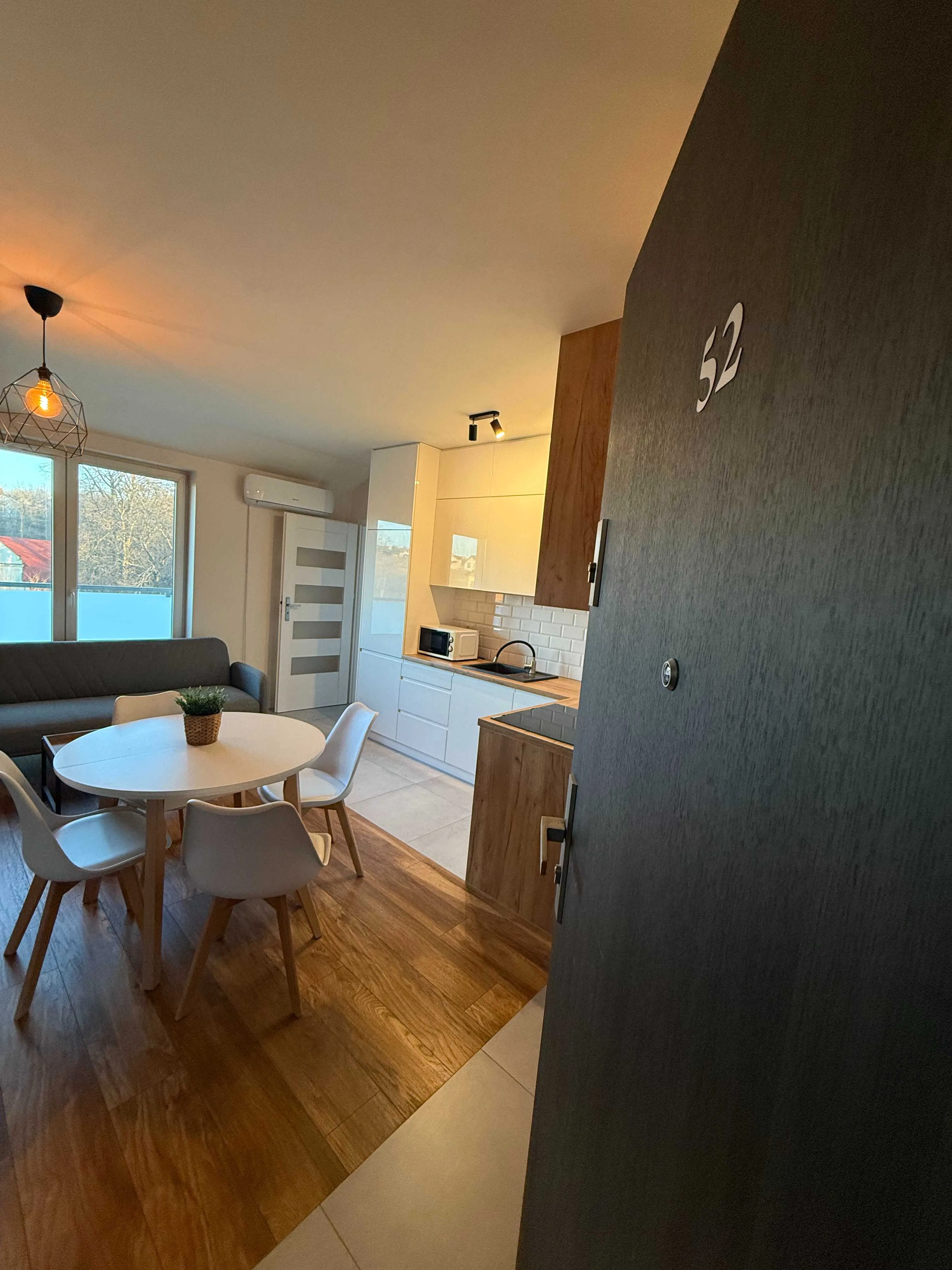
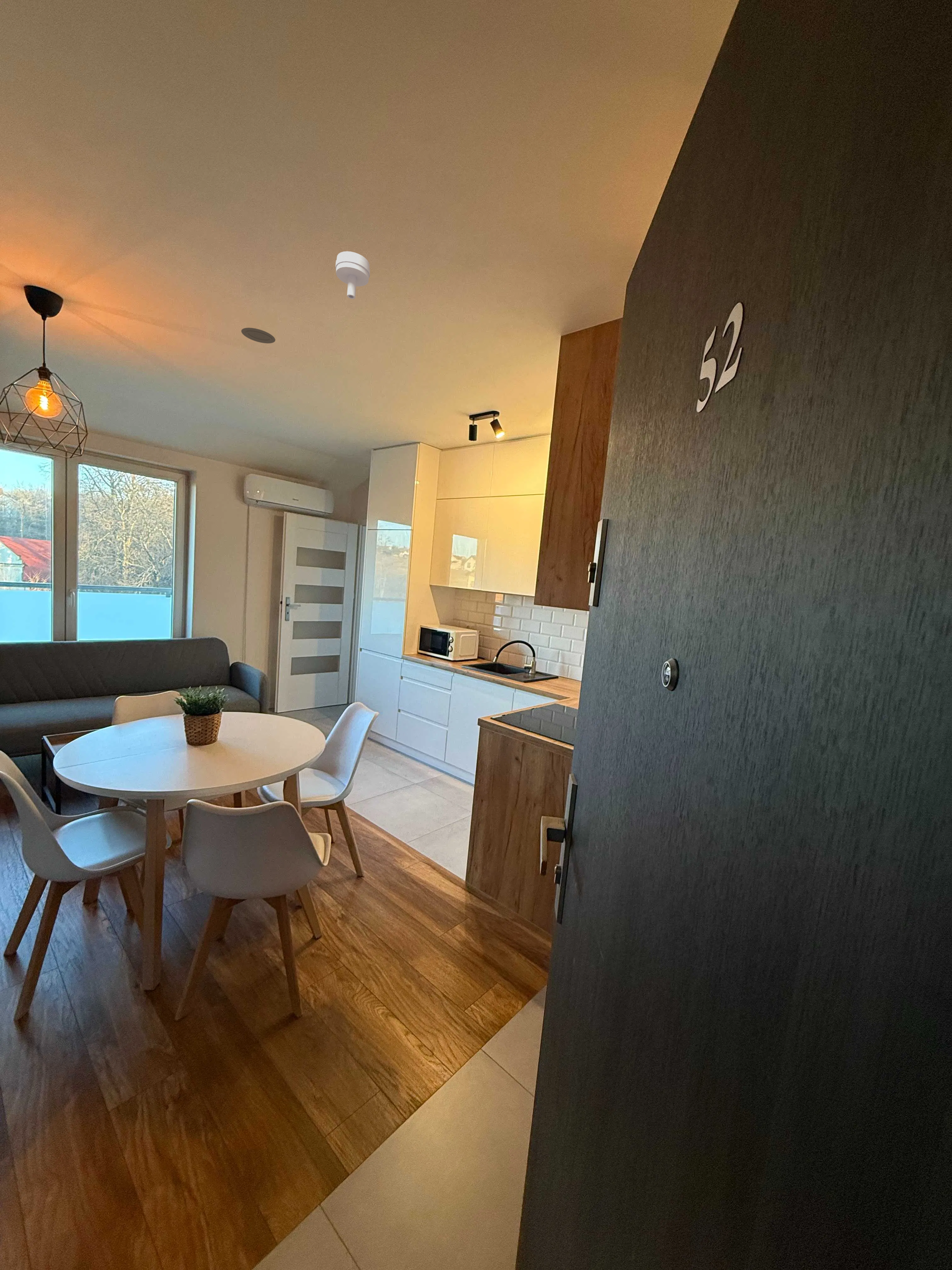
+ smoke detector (352, 279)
+ recessed light (258, 334)
